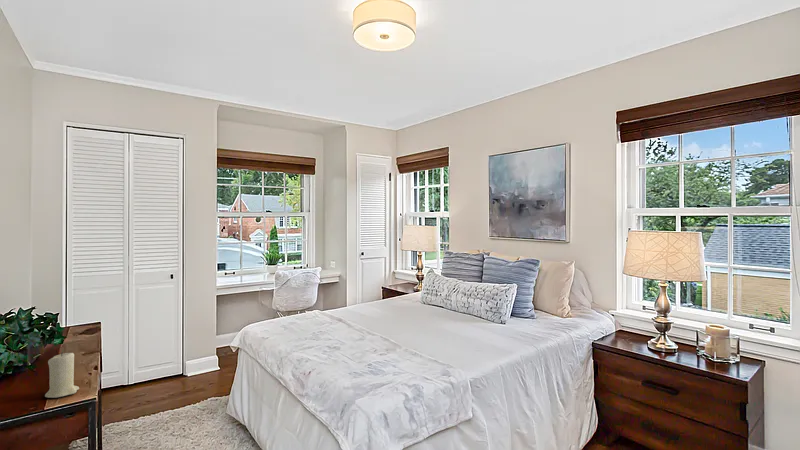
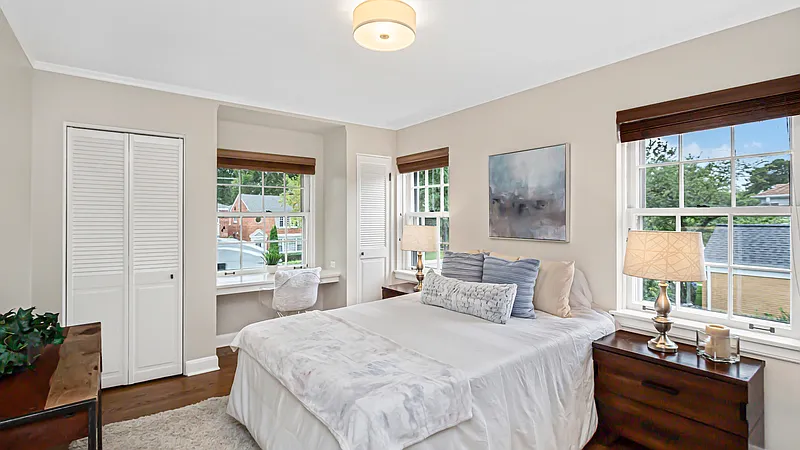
- candle (62, 372)
